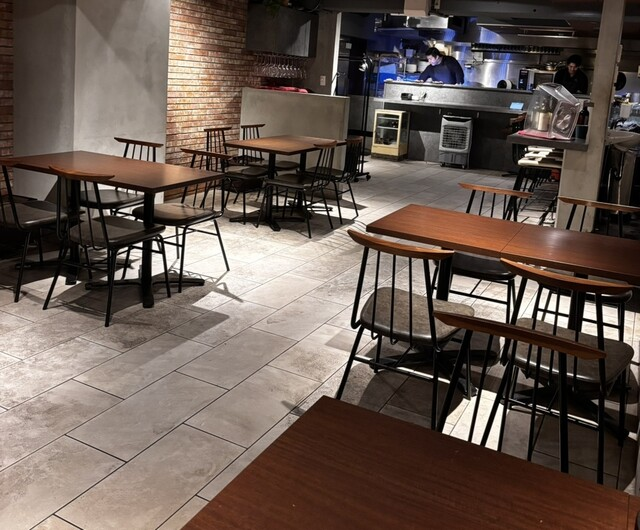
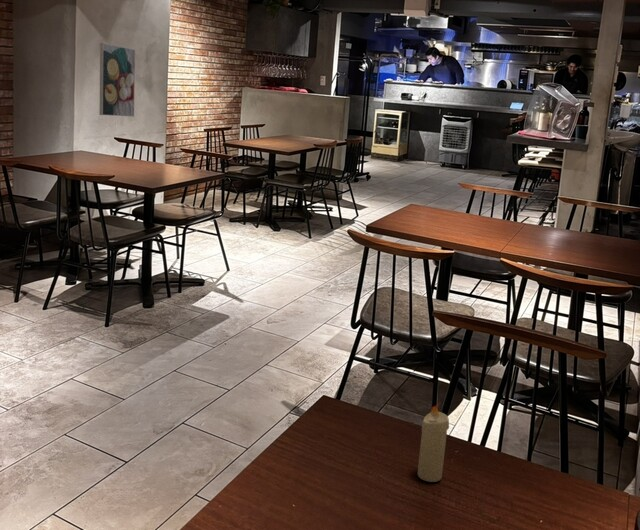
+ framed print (117, 81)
+ candle (433, 440)
